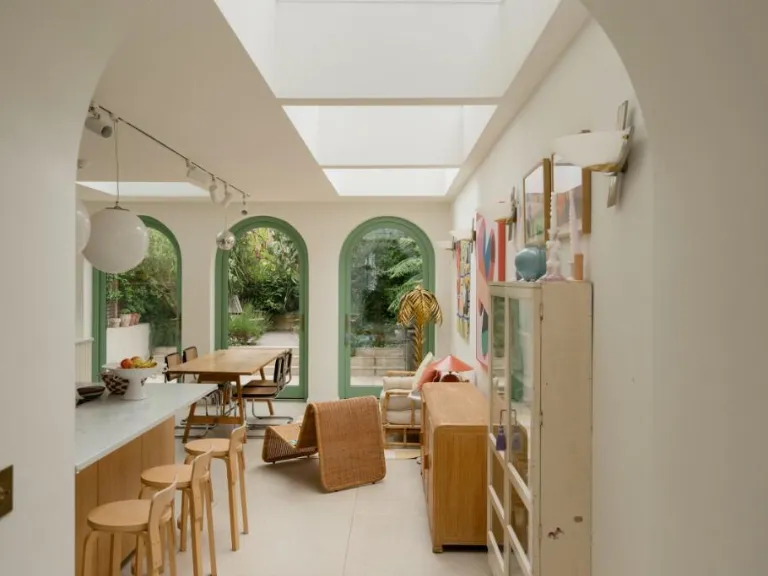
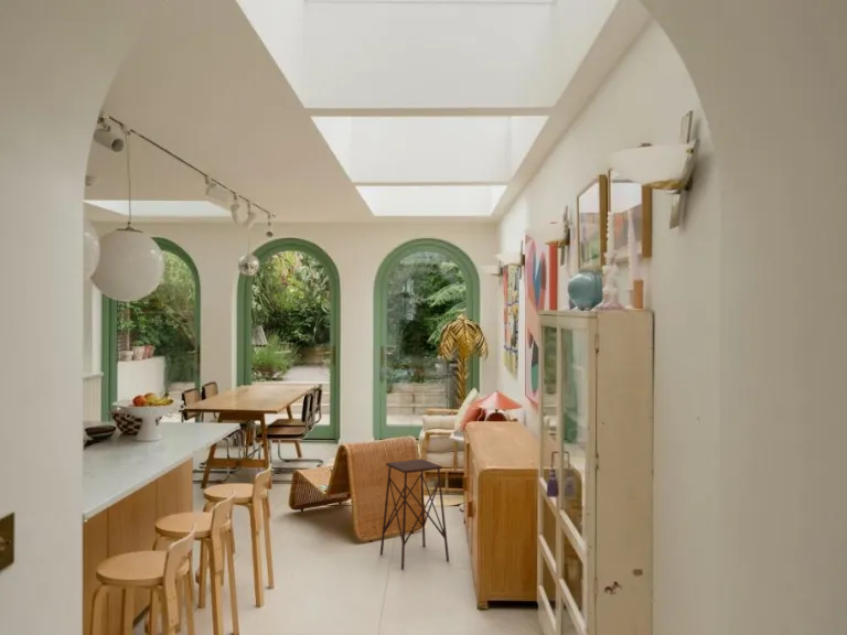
+ side table (414, 512)
